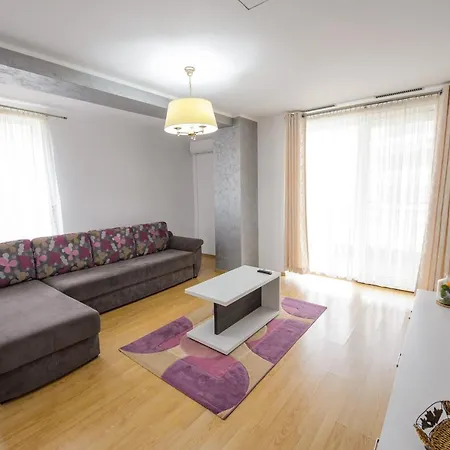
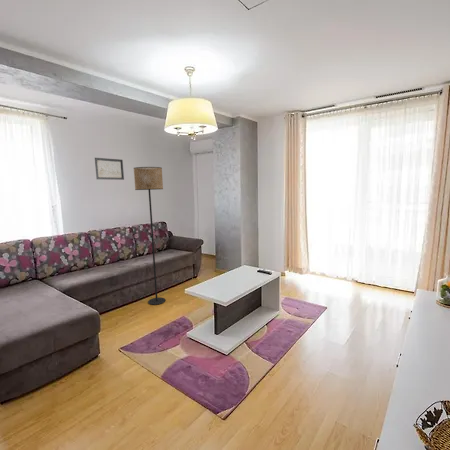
+ wall art (110, 169)
+ floor lamp (152, 236)
